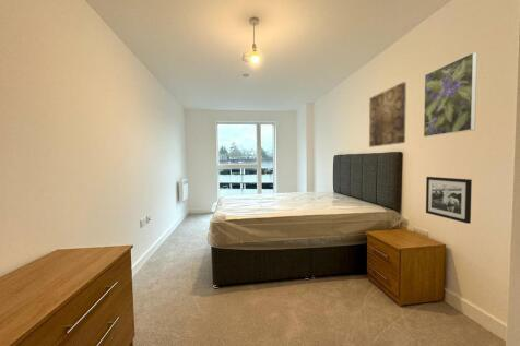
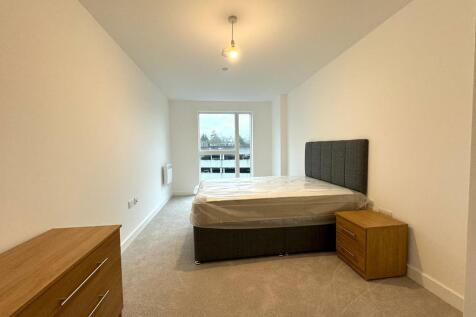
- wall art (386, 118)
- picture frame (446, 198)
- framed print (447, 99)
